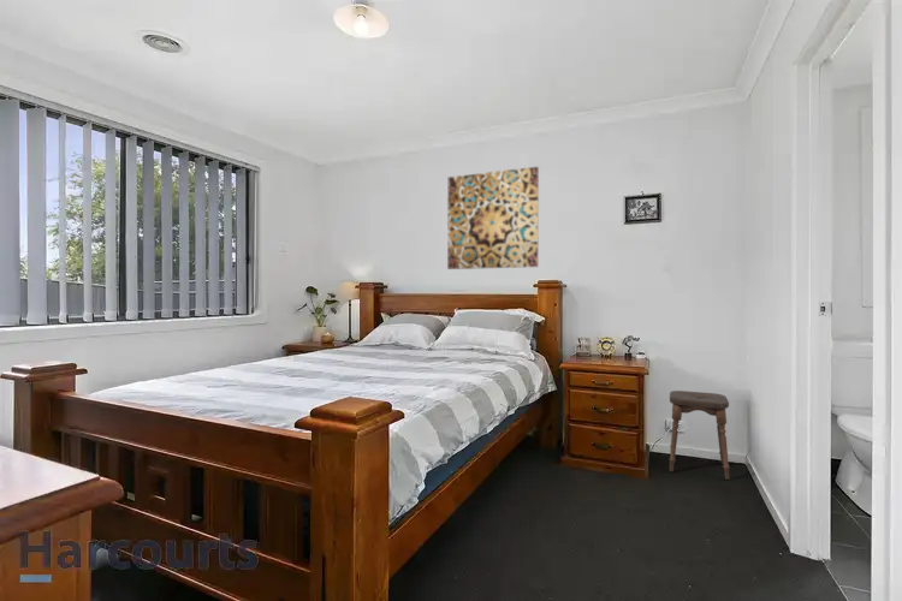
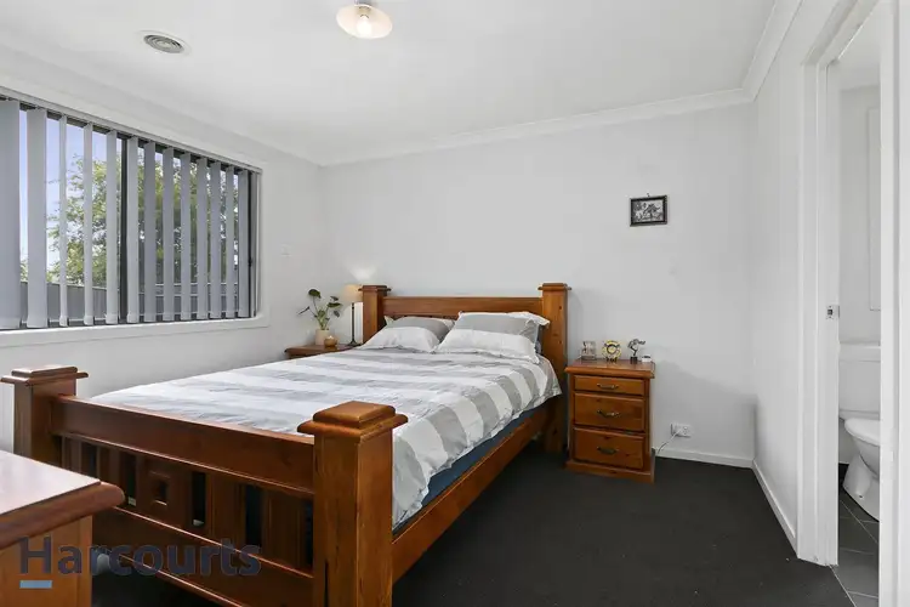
- wall art (491, 220)
- stool (717, 429)
